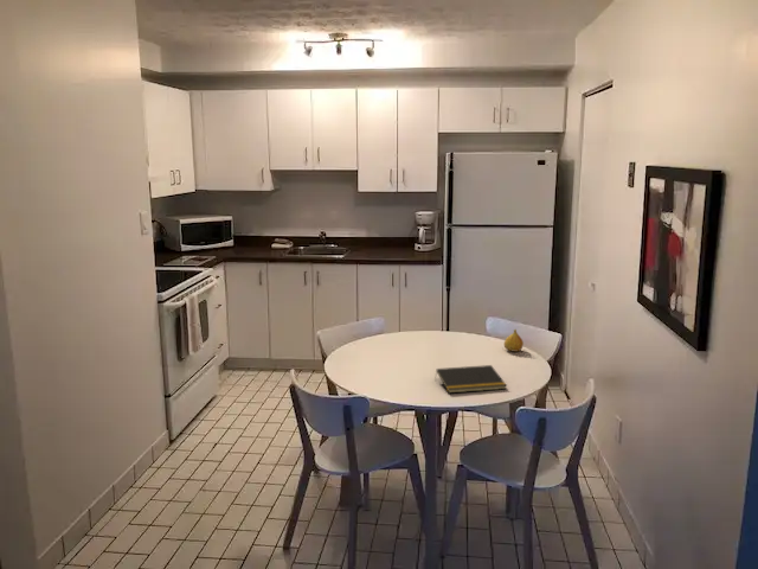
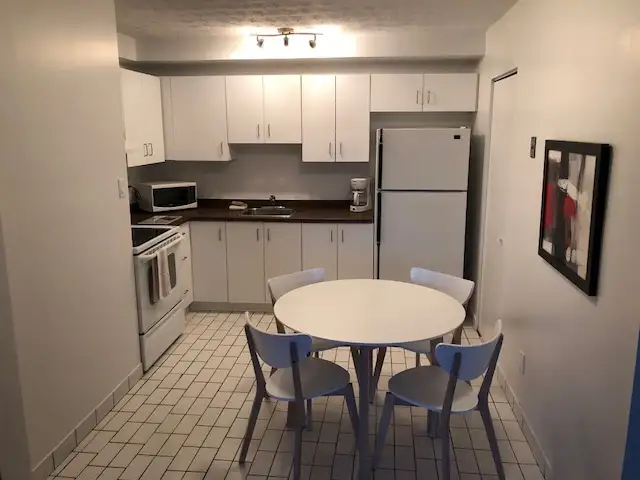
- notepad (470, 378)
- fruit (513, 339)
